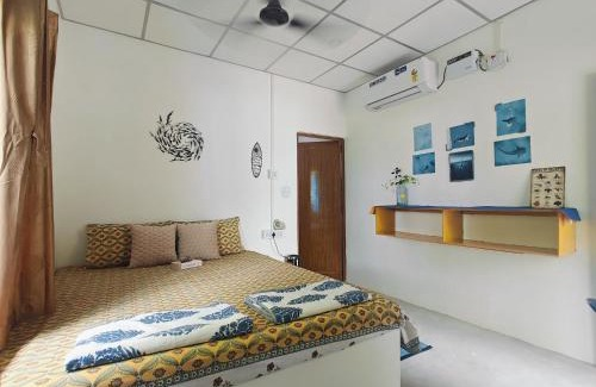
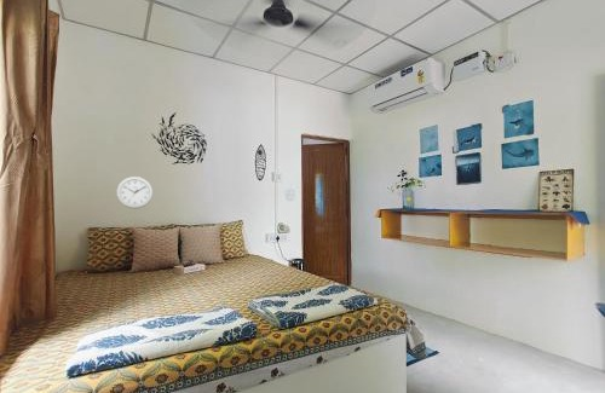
+ wall clock (134, 192)
